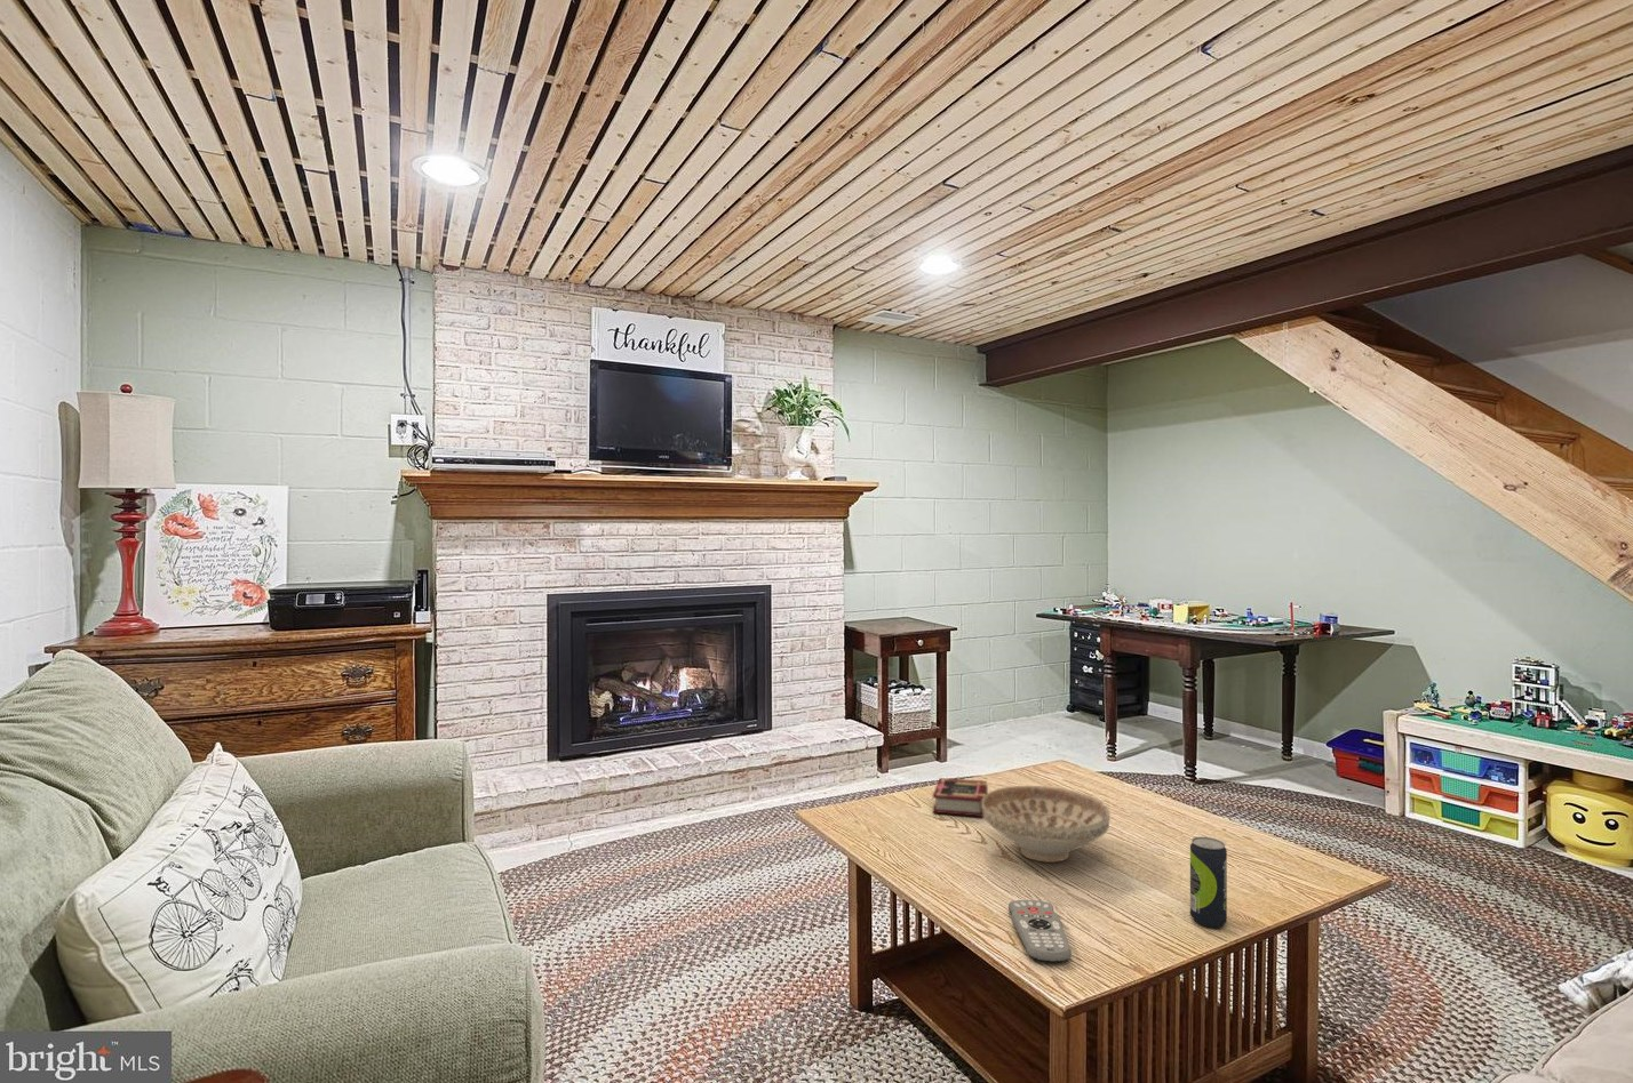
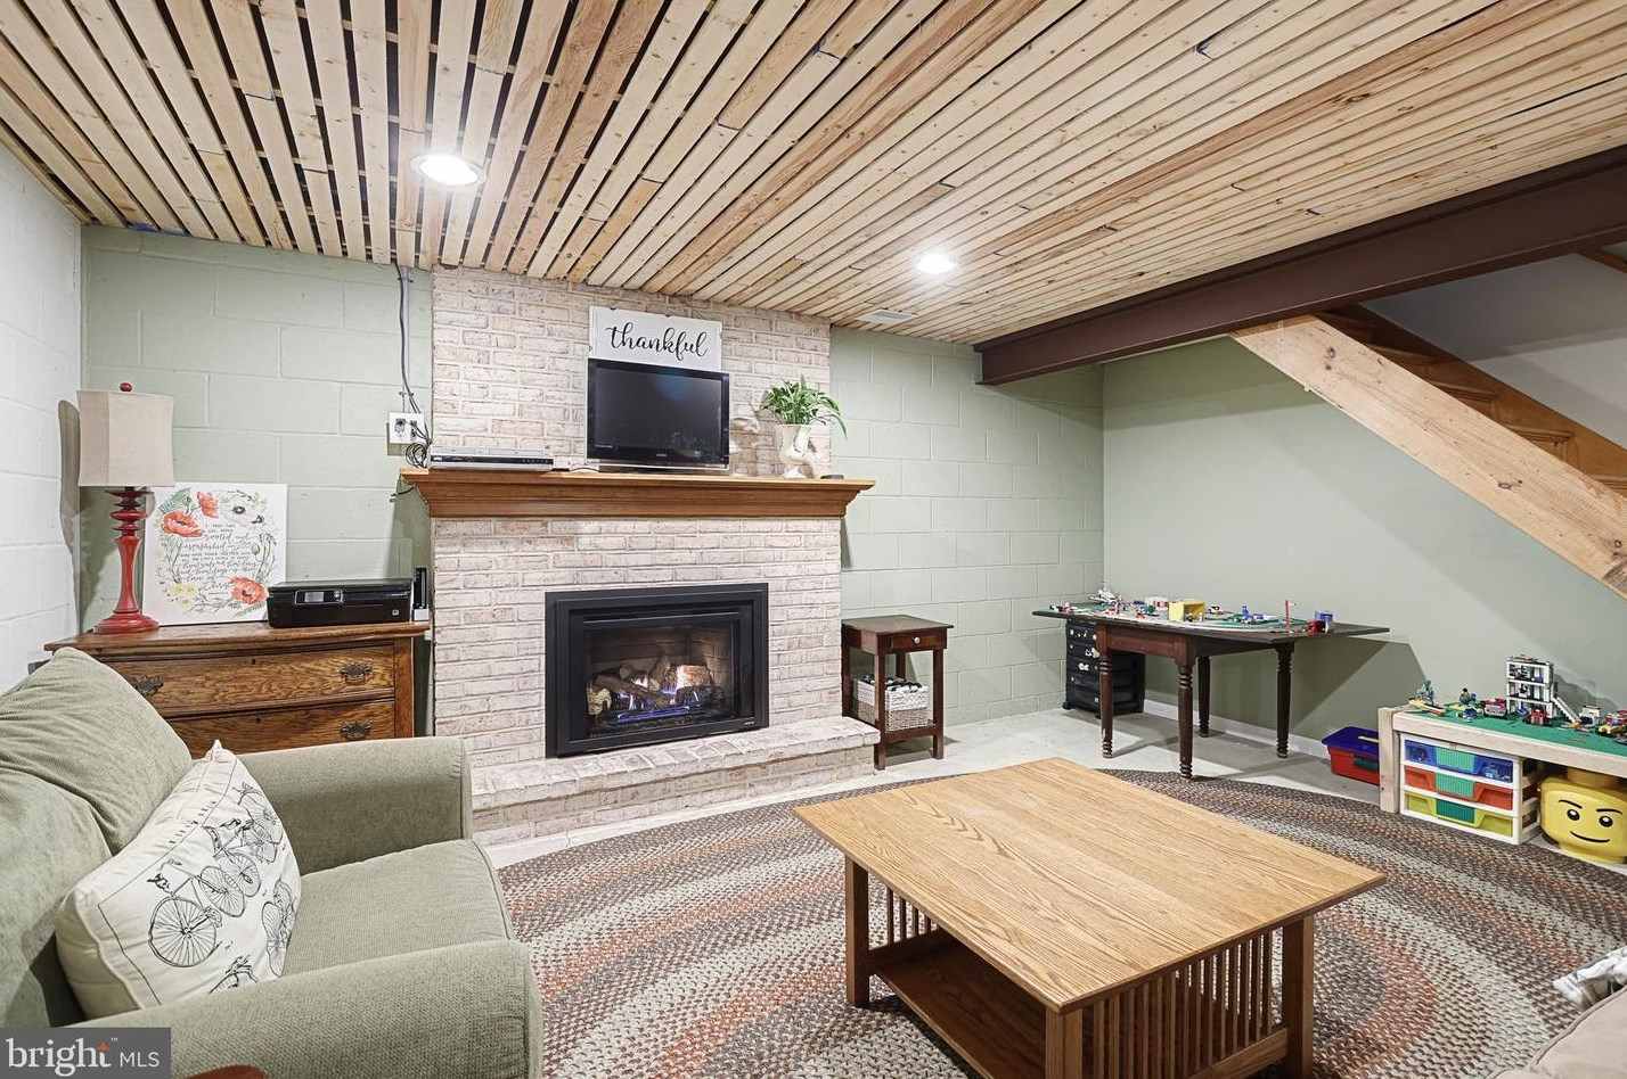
- decorative bowl (1044, 828)
- book (960, 795)
- remote control (1039, 928)
- beverage can (1207, 881)
